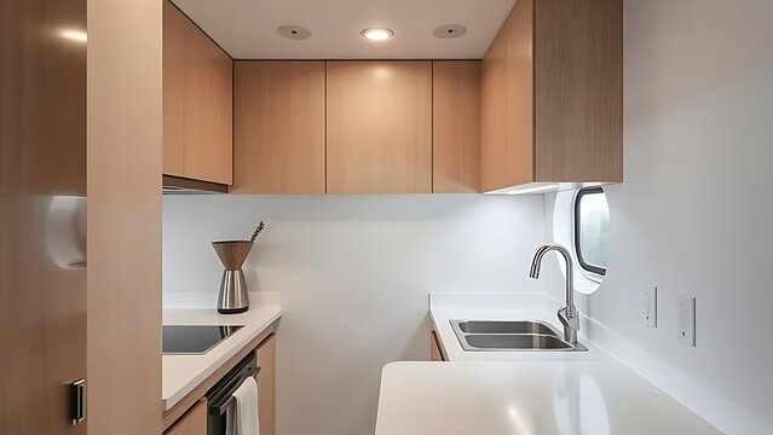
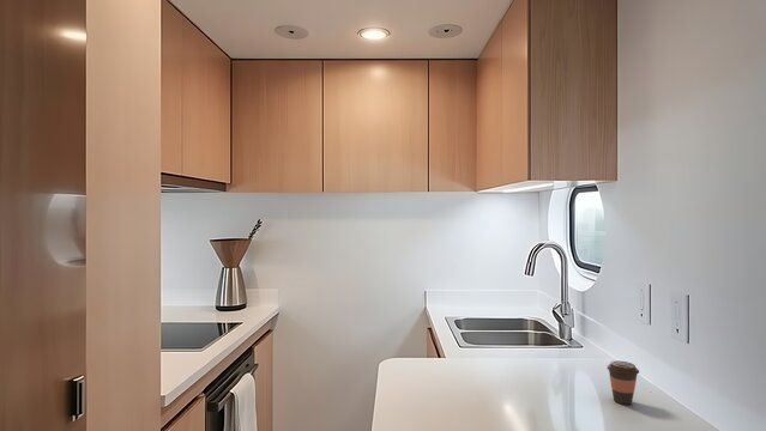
+ coffee cup (622, 382)
